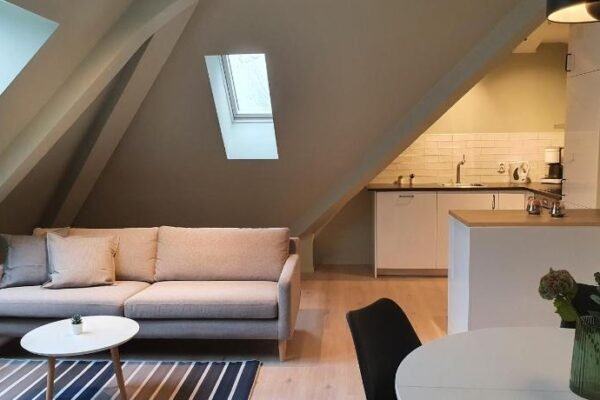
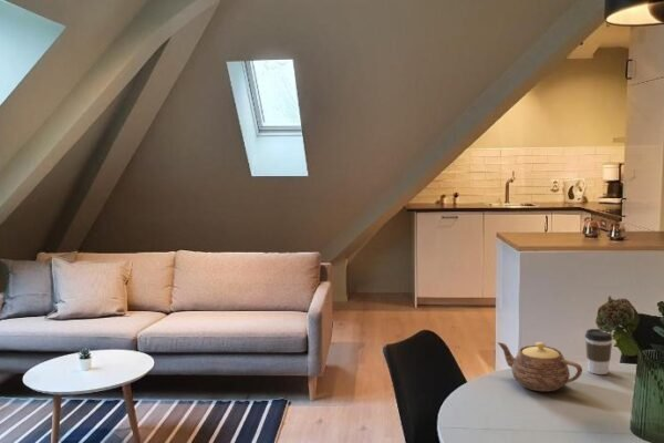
+ coffee cup (598, 351)
+ teapot (537, 363)
